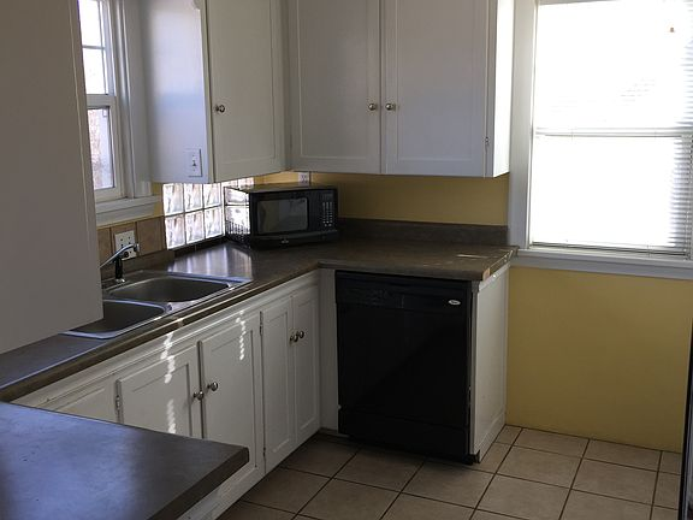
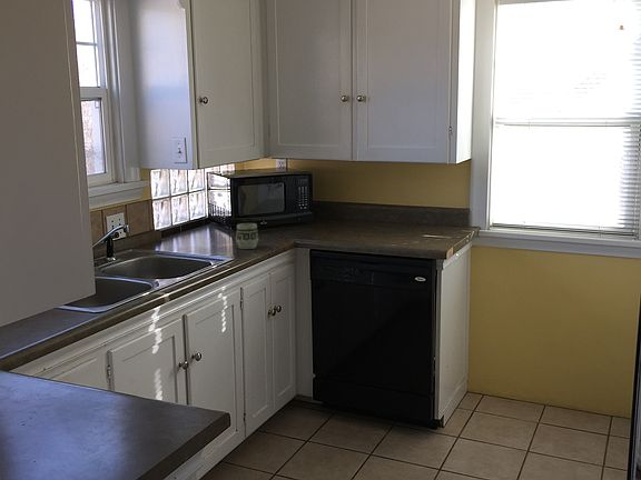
+ cup (247, 236)
